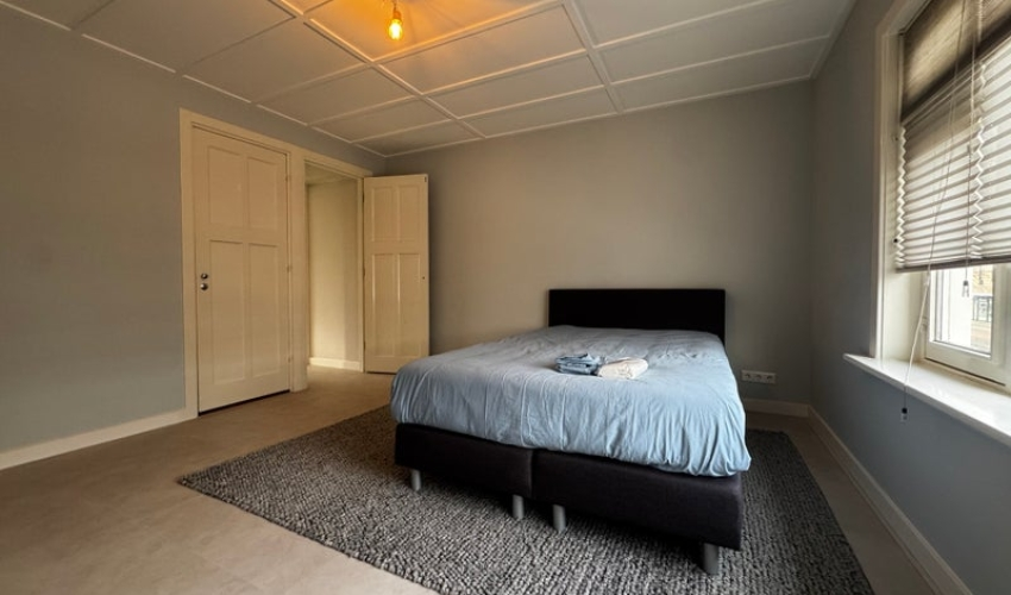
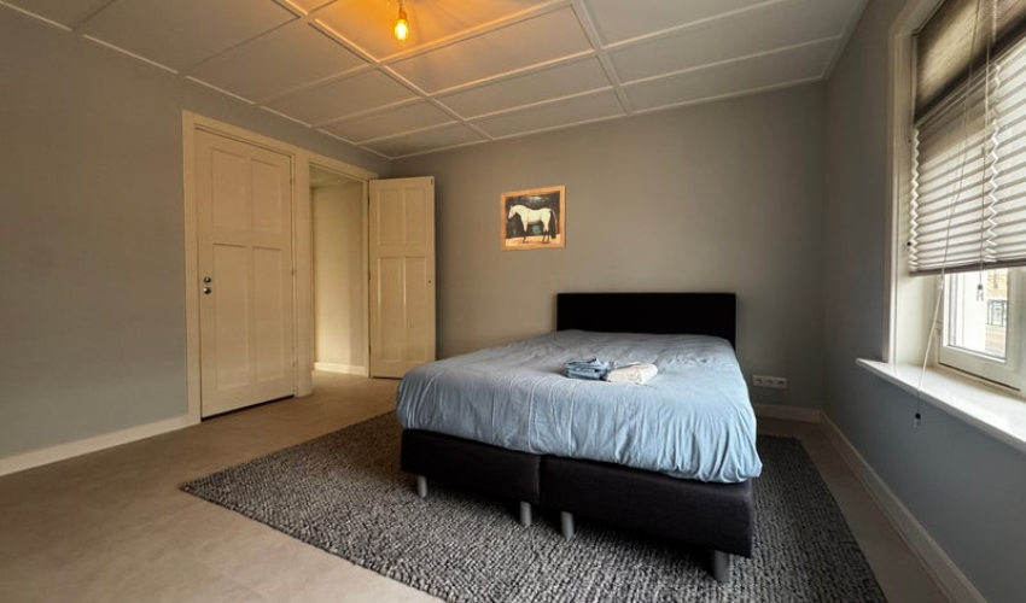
+ wall art (531, 219)
